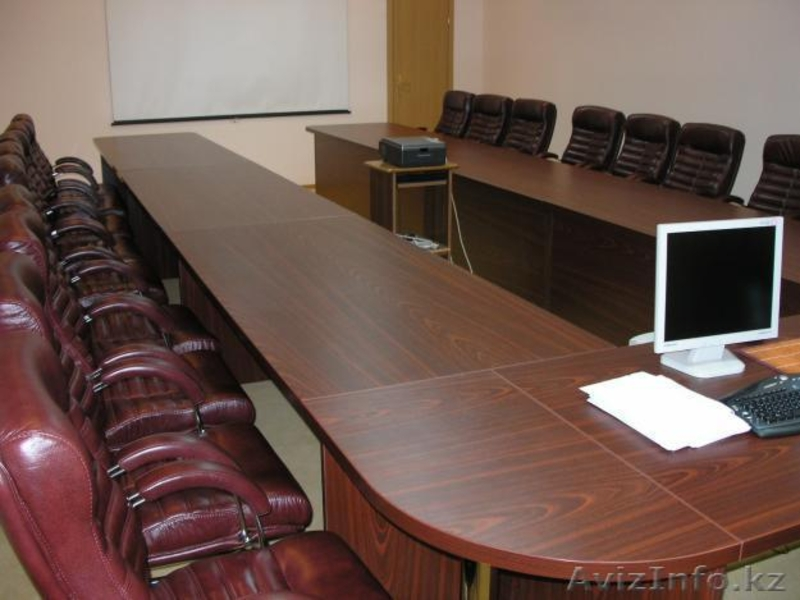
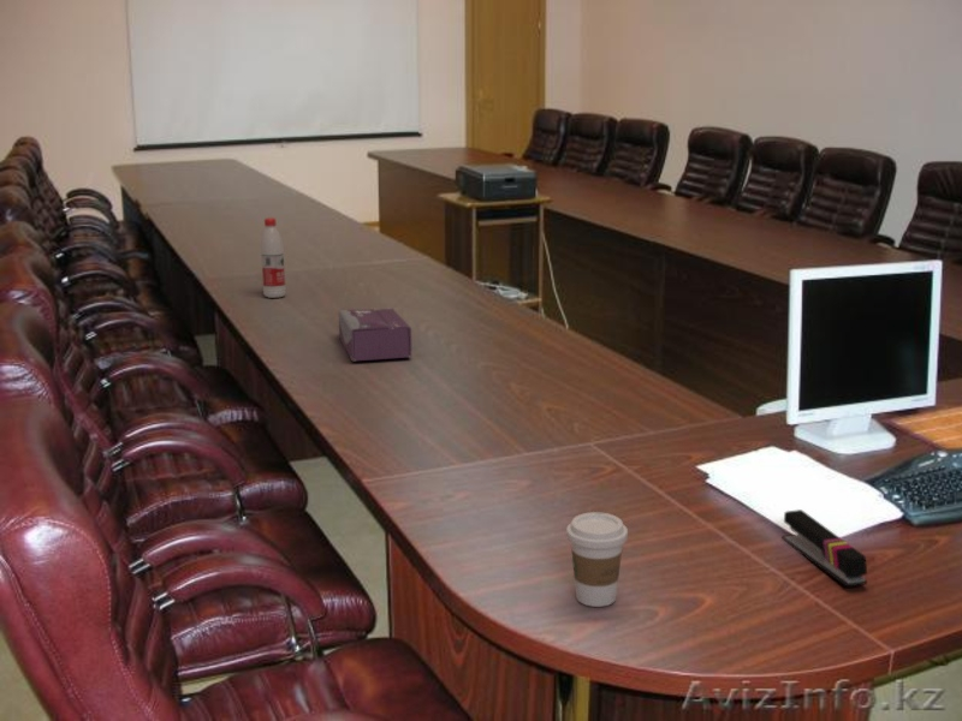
+ stapler (823, 546)
+ coffee cup (596, 560)
+ tissue box (374, 332)
+ water bottle (272, 257)
